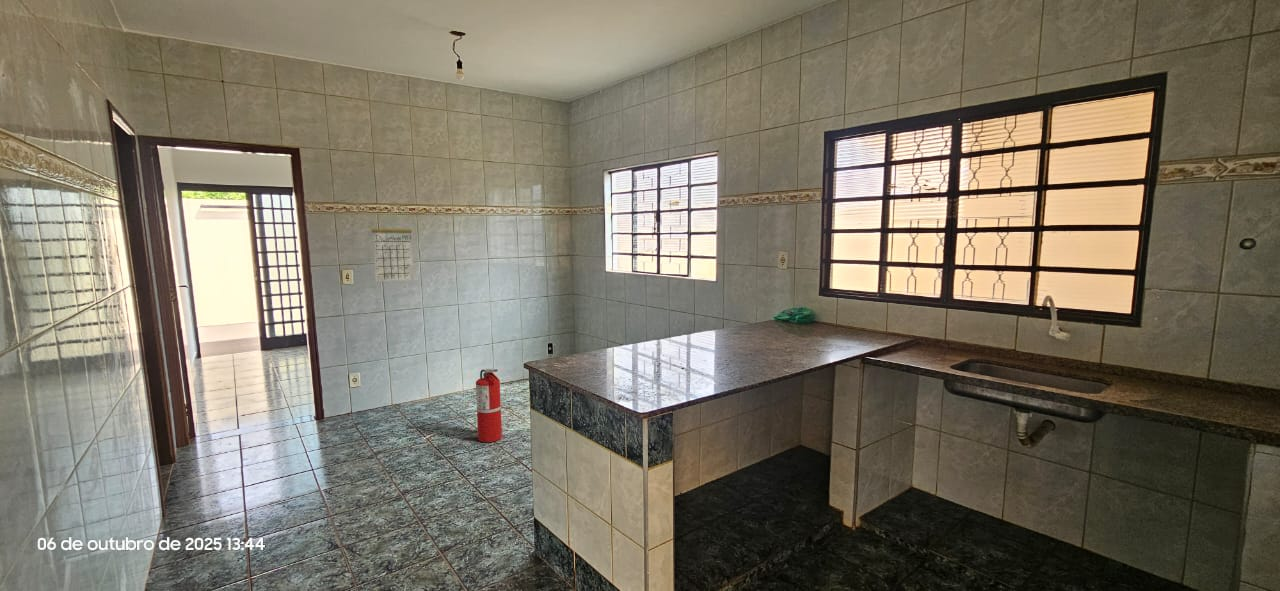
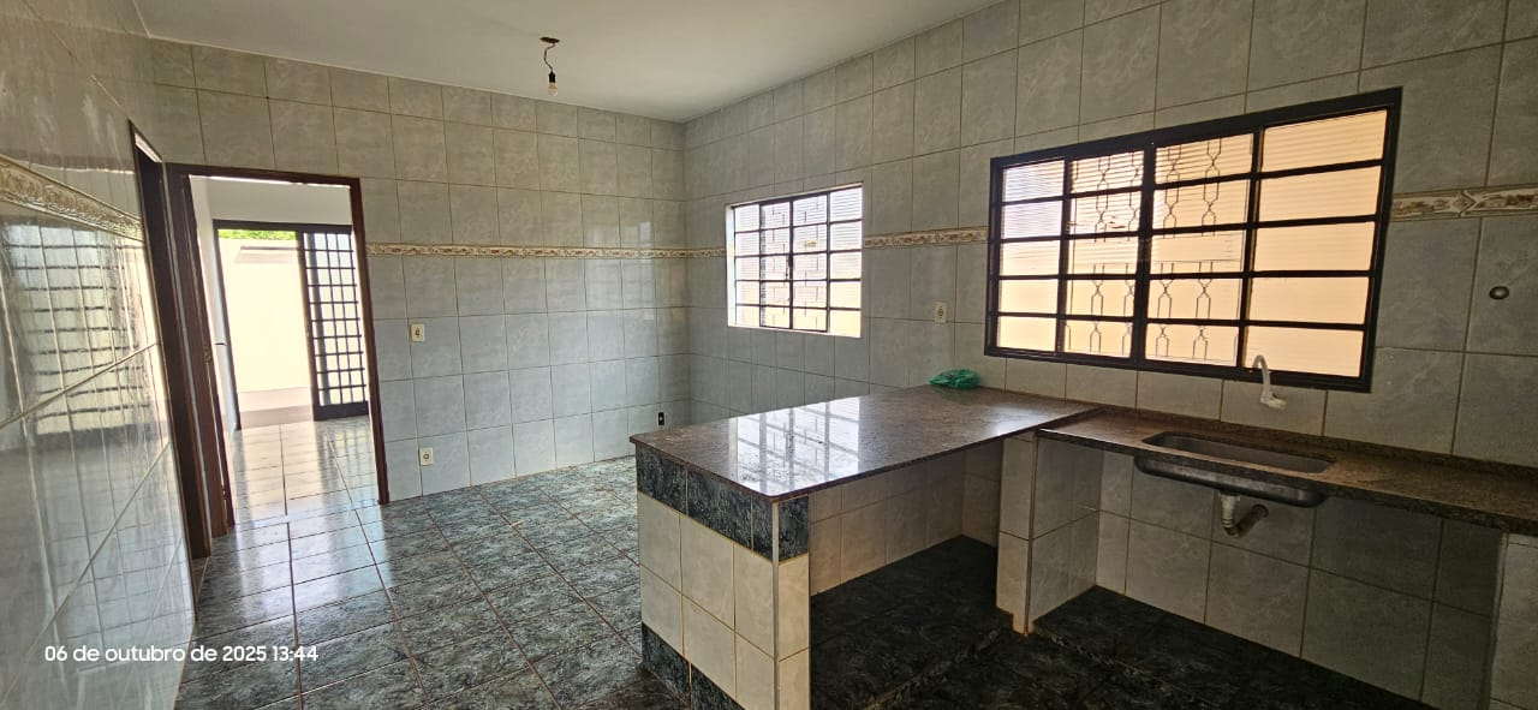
- calendar (393, 249)
- fire extinguisher (489, 402)
